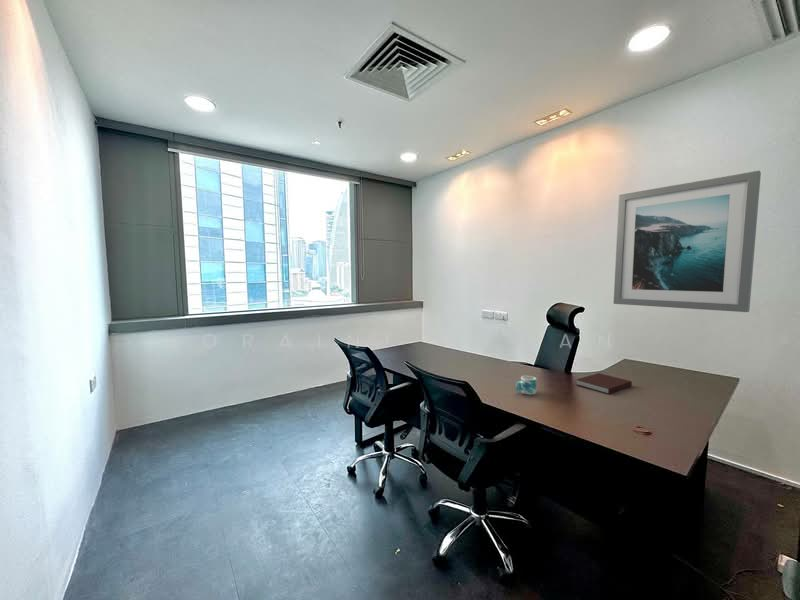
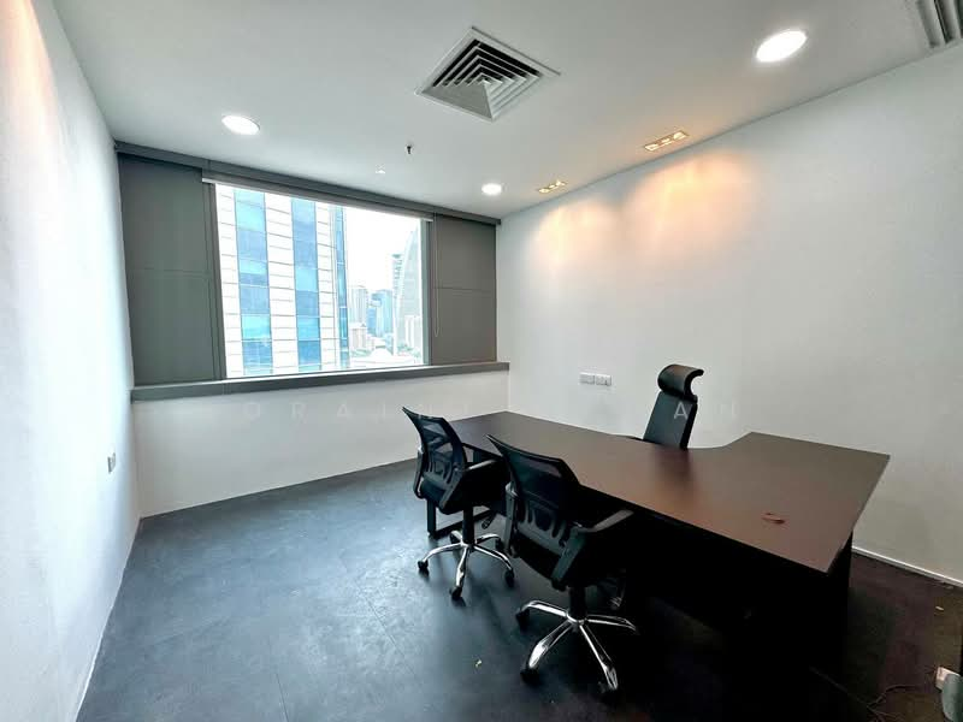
- wall art (677, 247)
- mug (525, 385)
- notebook (603, 382)
